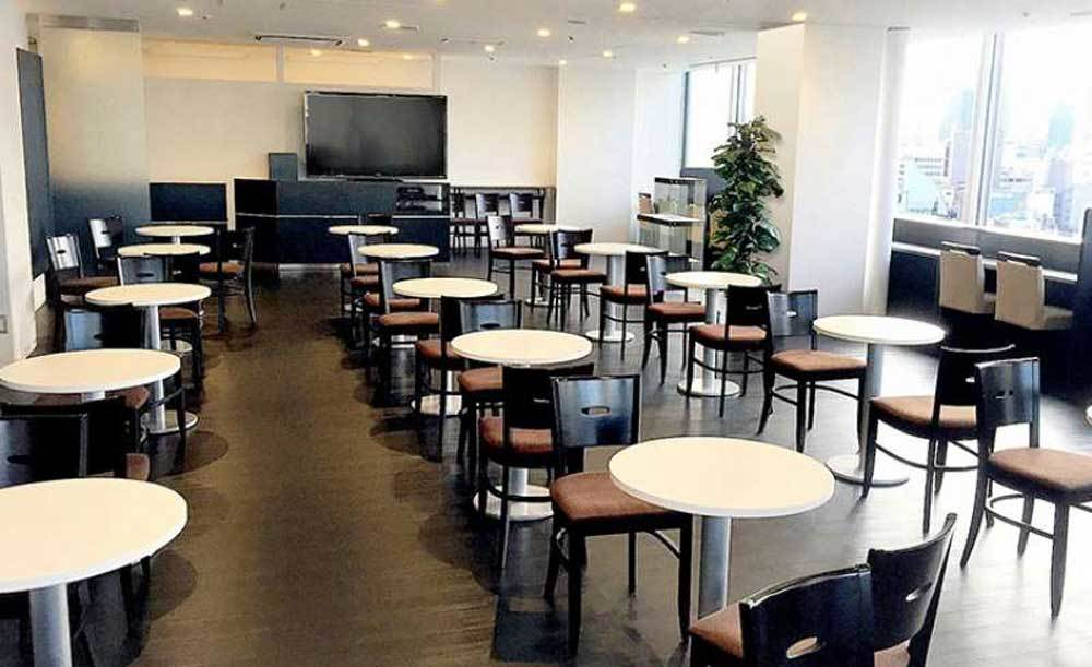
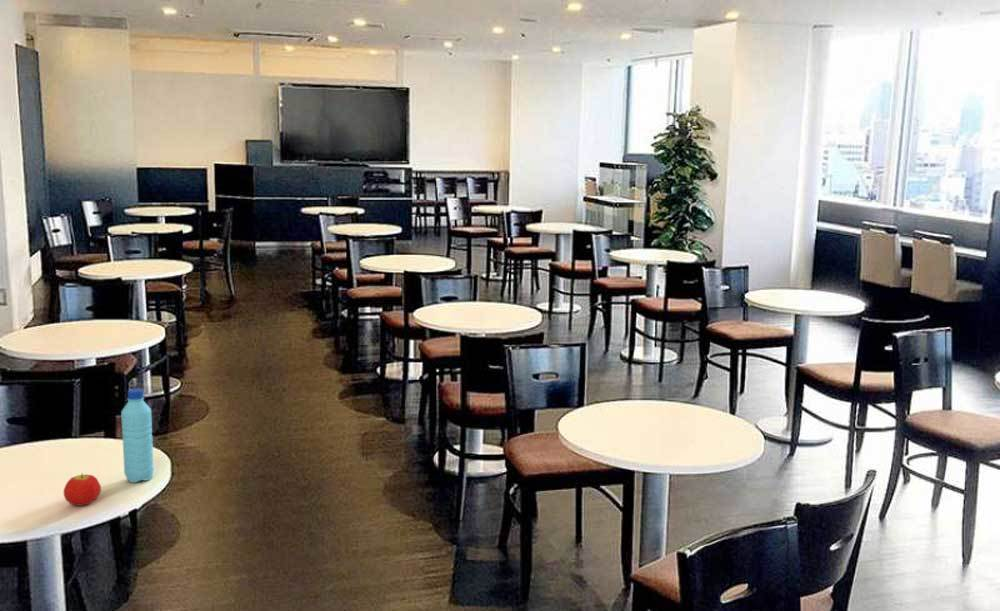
+ water bottle (137, 434)
+ fruit (81, 488)
